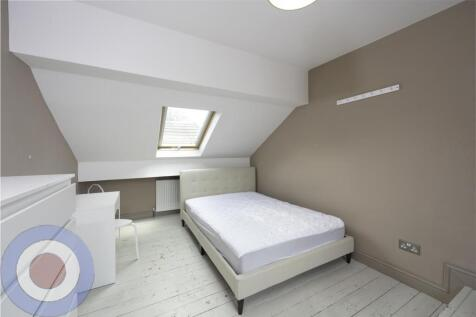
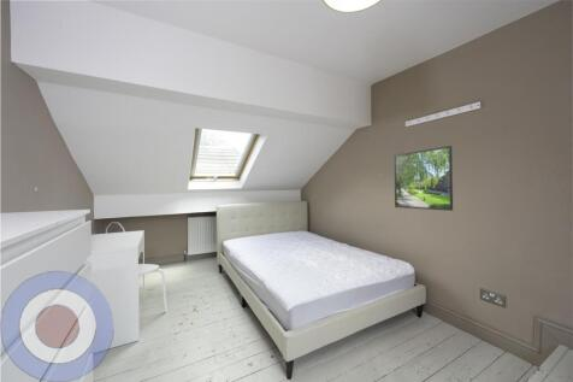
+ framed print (420, 180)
